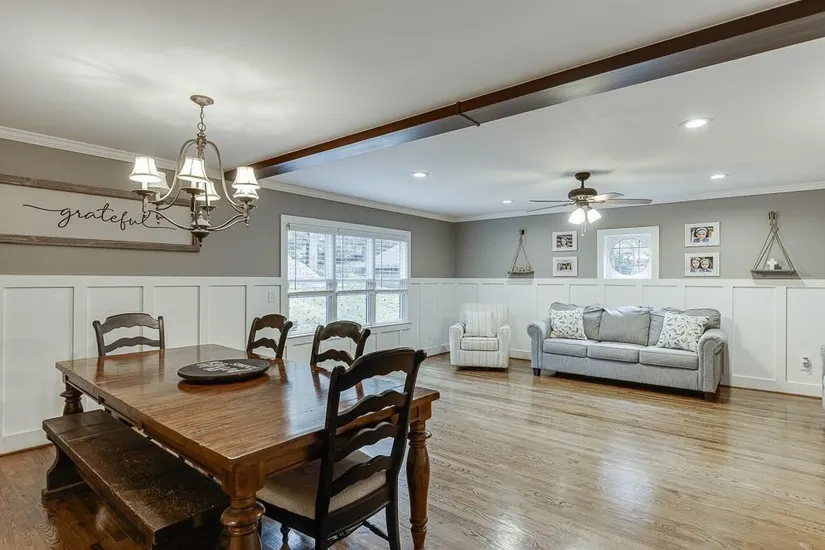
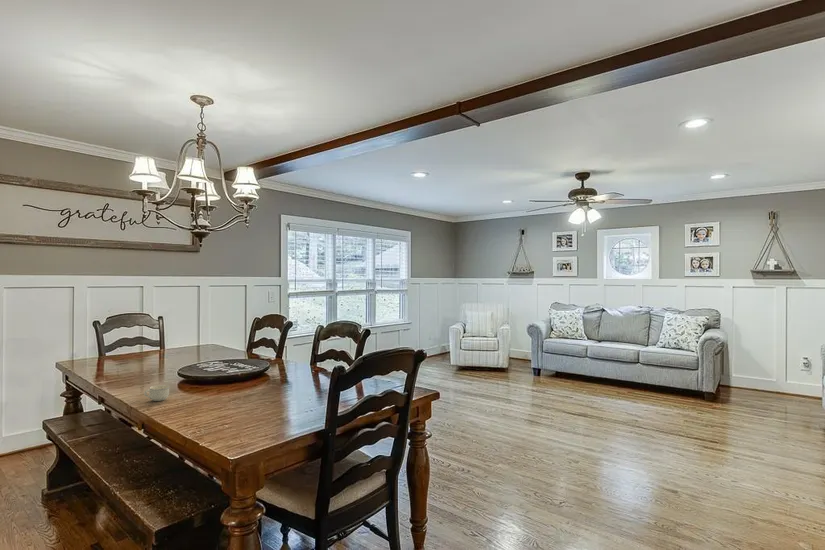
+ cup (156, 393)
